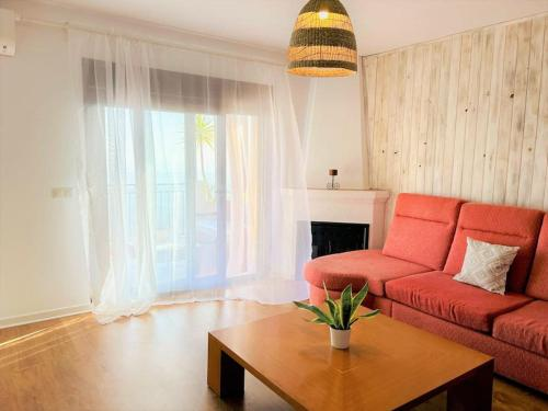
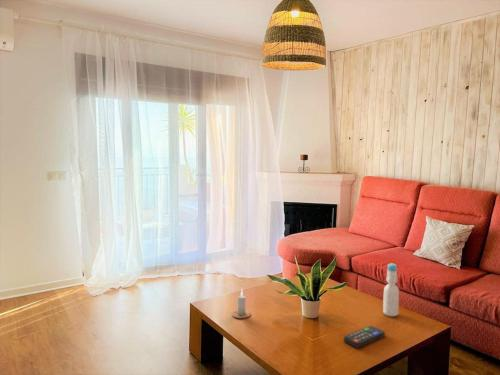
+ candle (241, 301)
+ remote control (364, 335)
+ bottle (391, 288)
